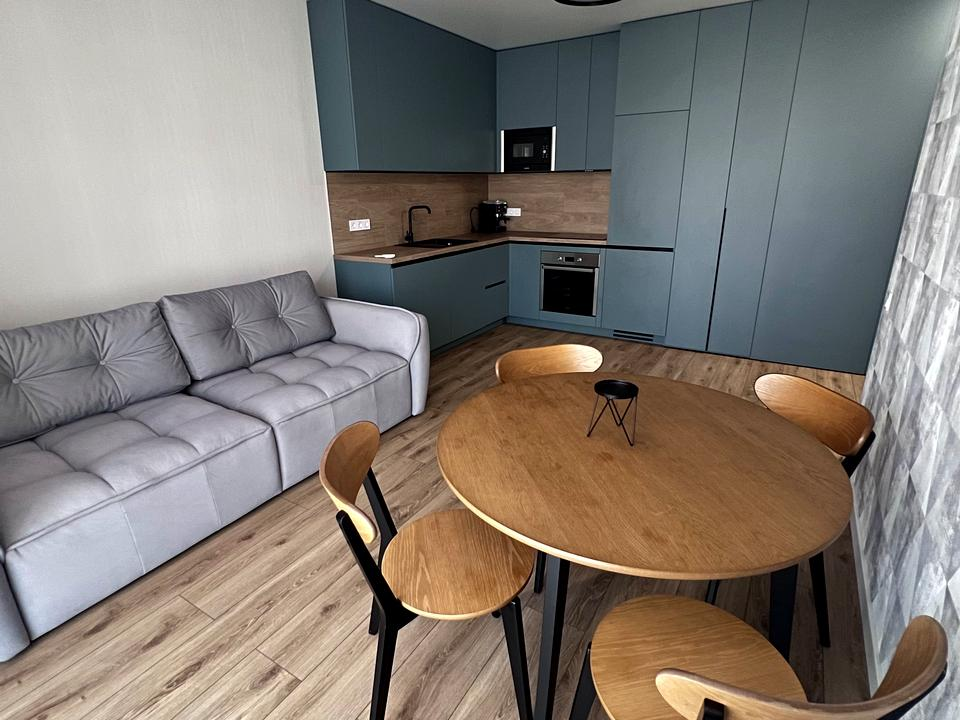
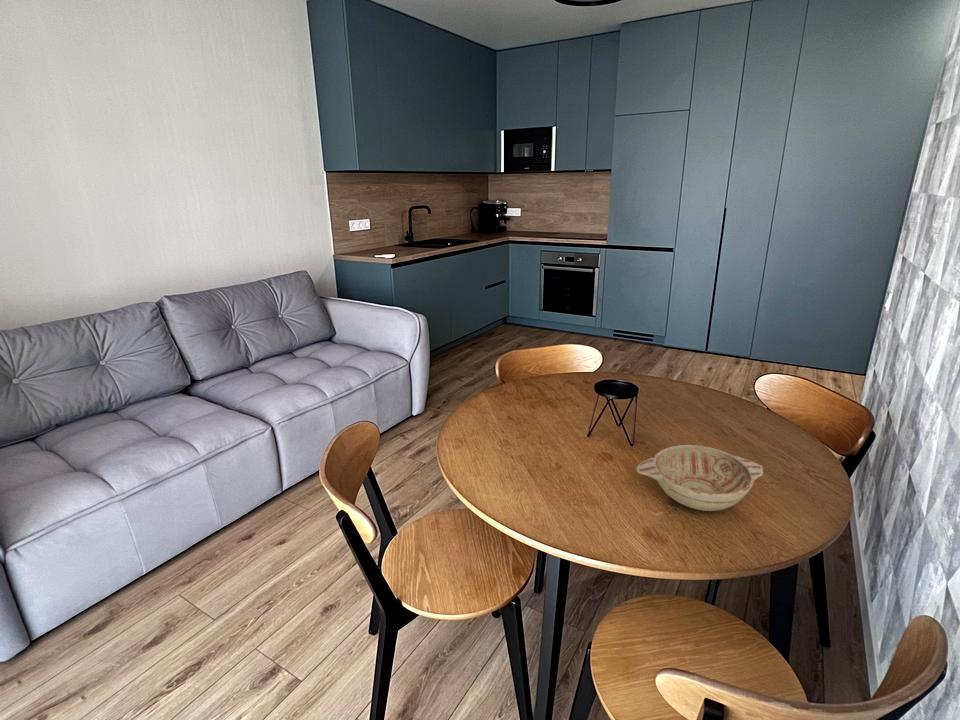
+ decorative bowl (699, 482)
